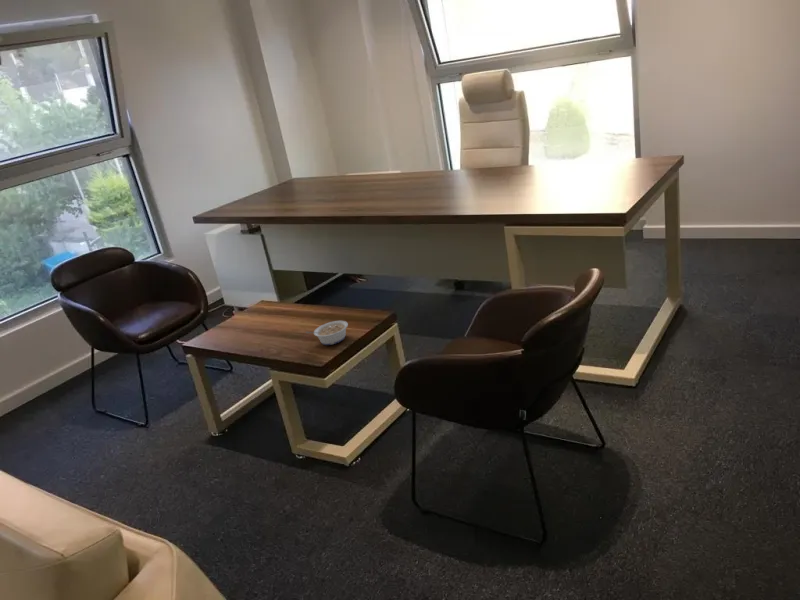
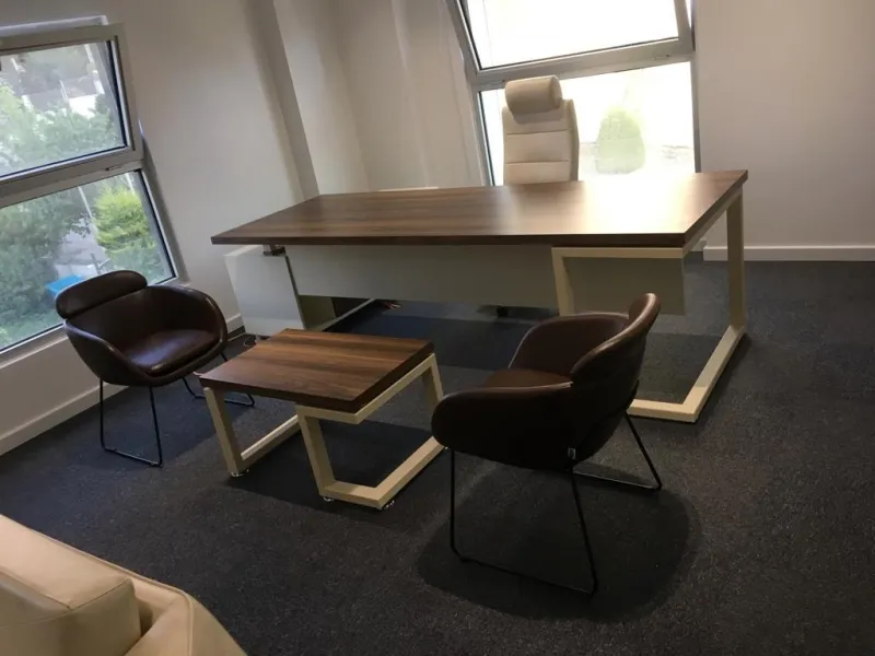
- legume (330, 333)
